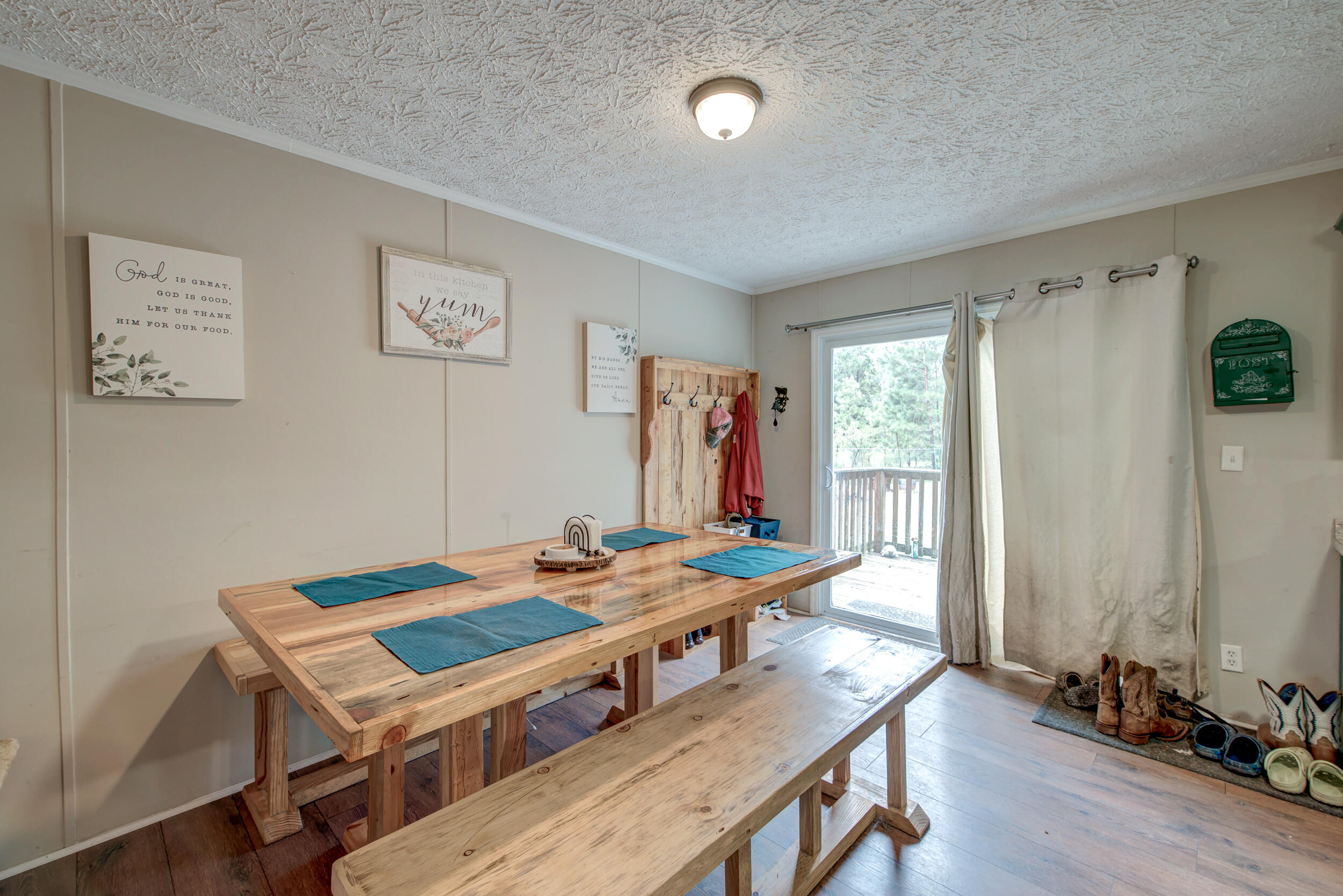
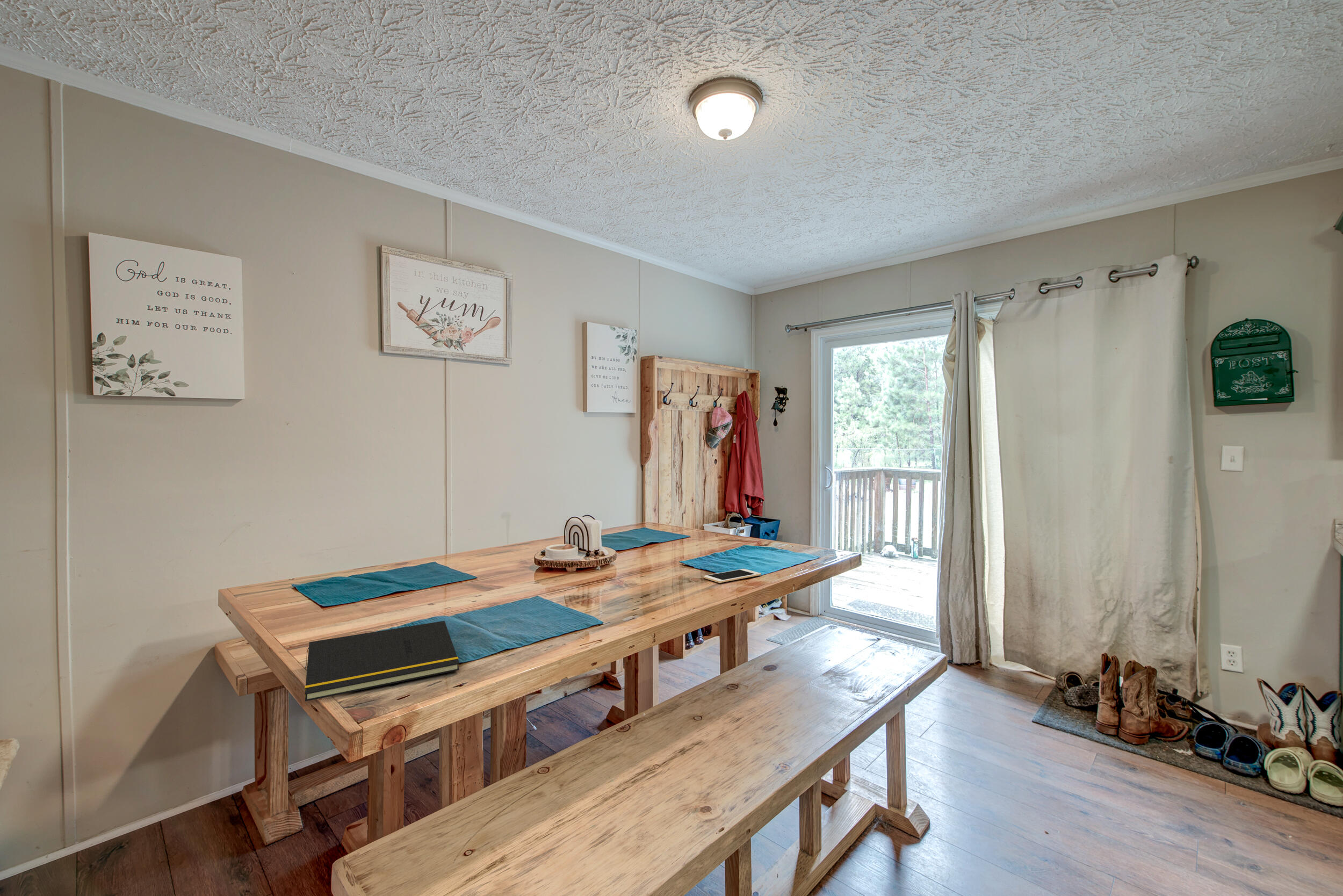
+ notepad (384, 656)
+ cell phone (732, 575)
